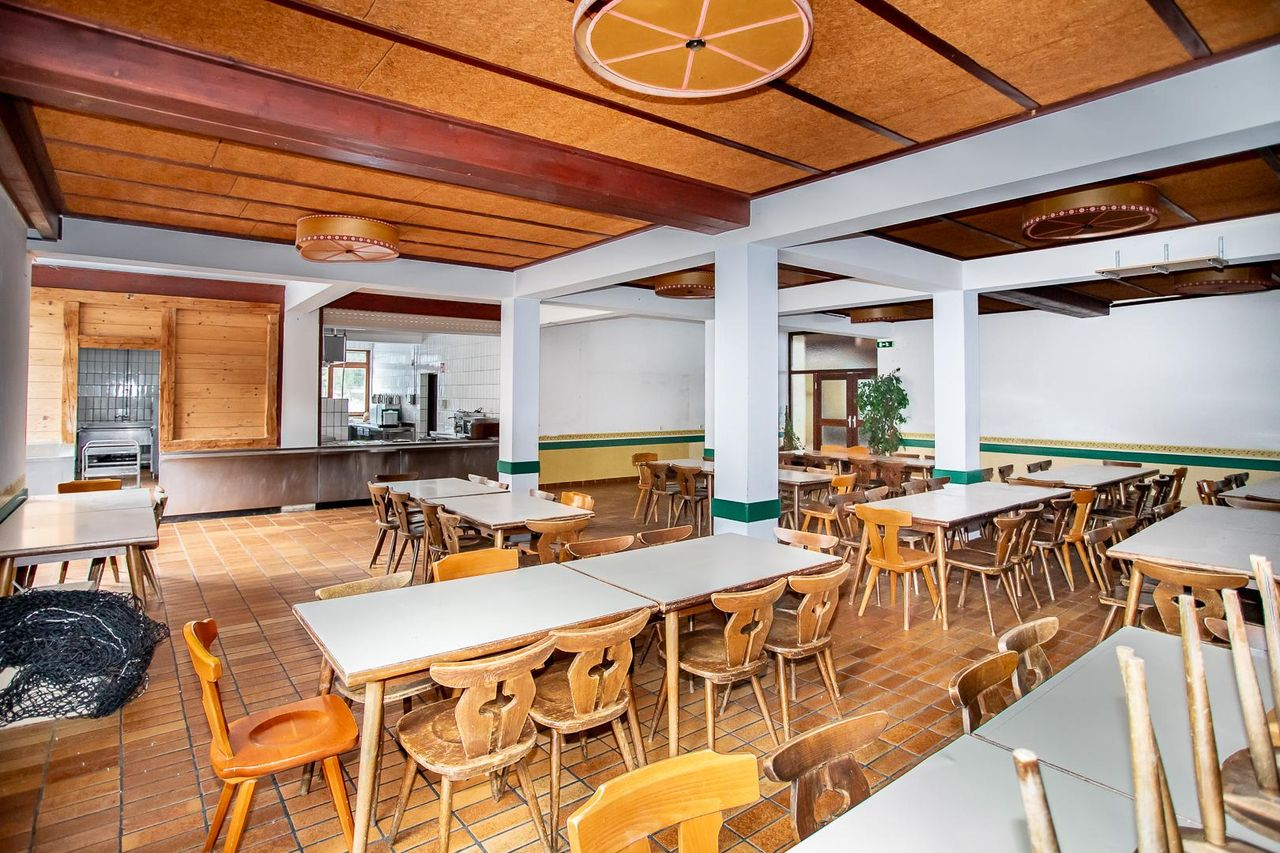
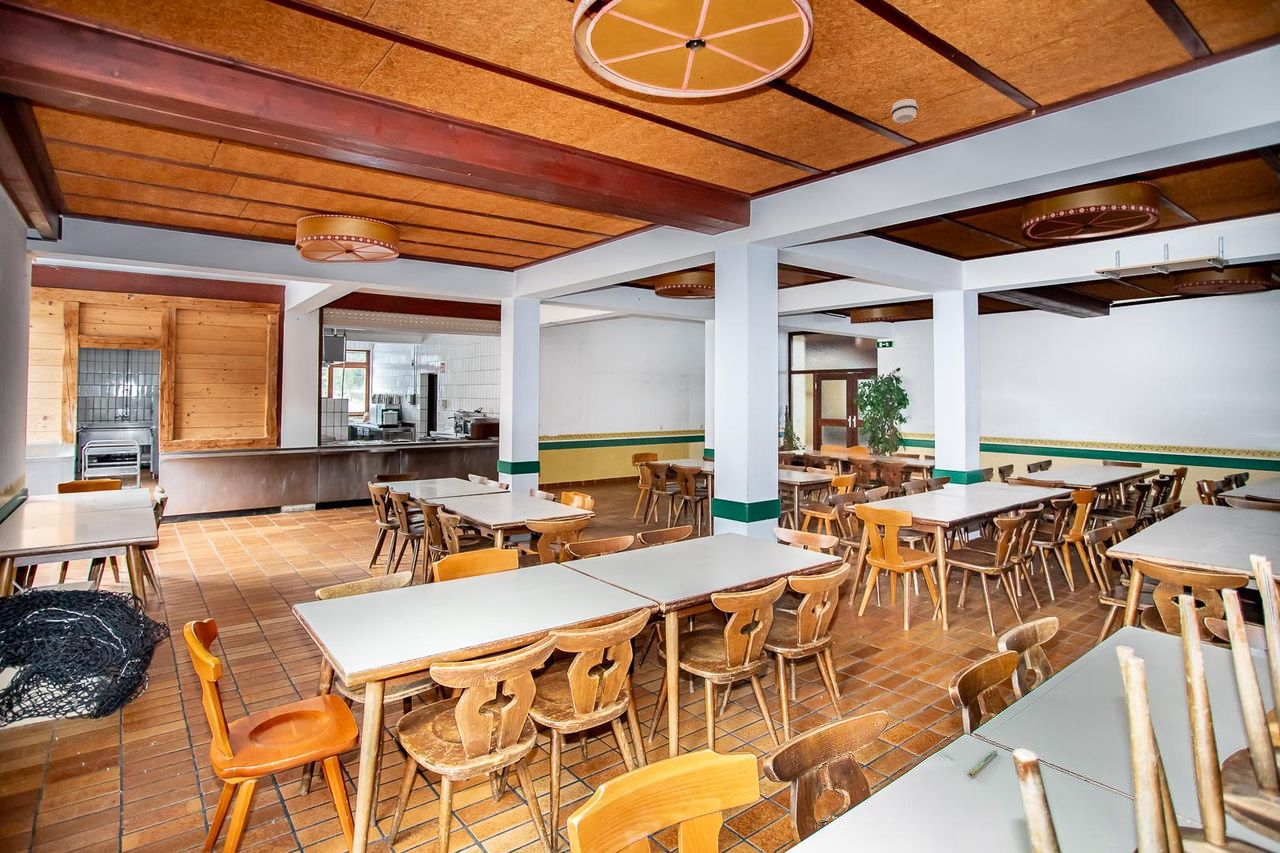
+ smoke detector (904, 111)
+ pen (983, 762)
